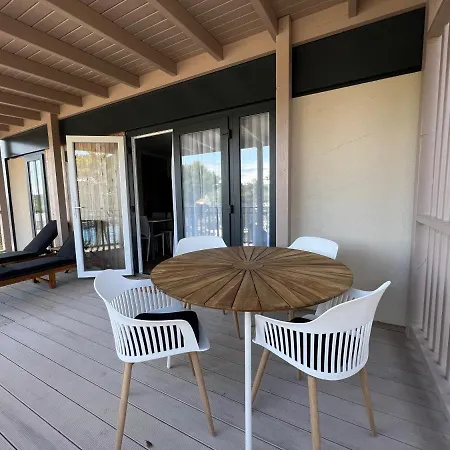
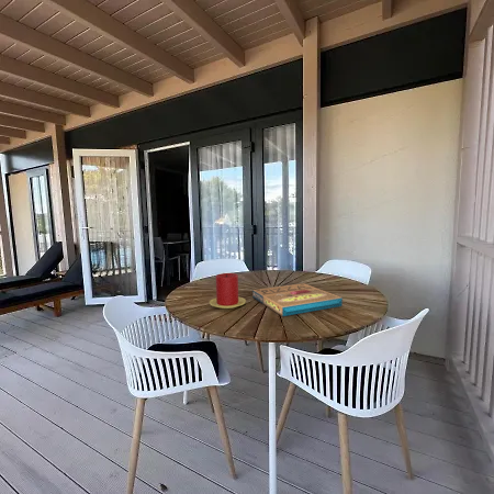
+ pizza box (294, 297)
+ candle (227, 290)
